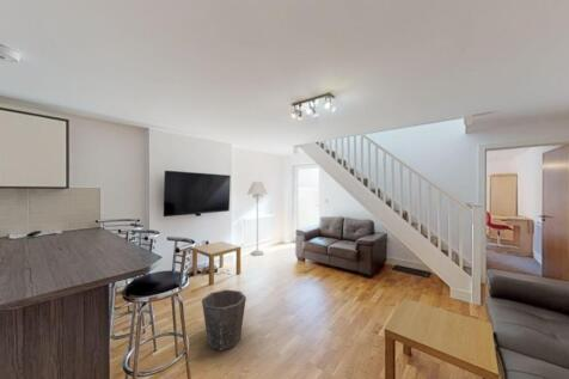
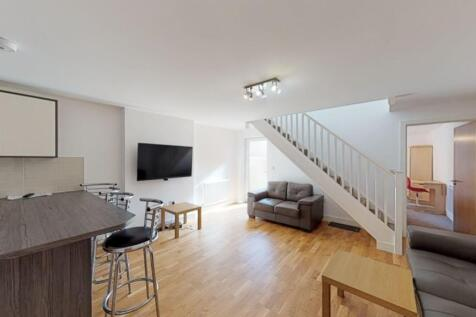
- waste bin (224, 318)
- floor lamp (257, 218)
